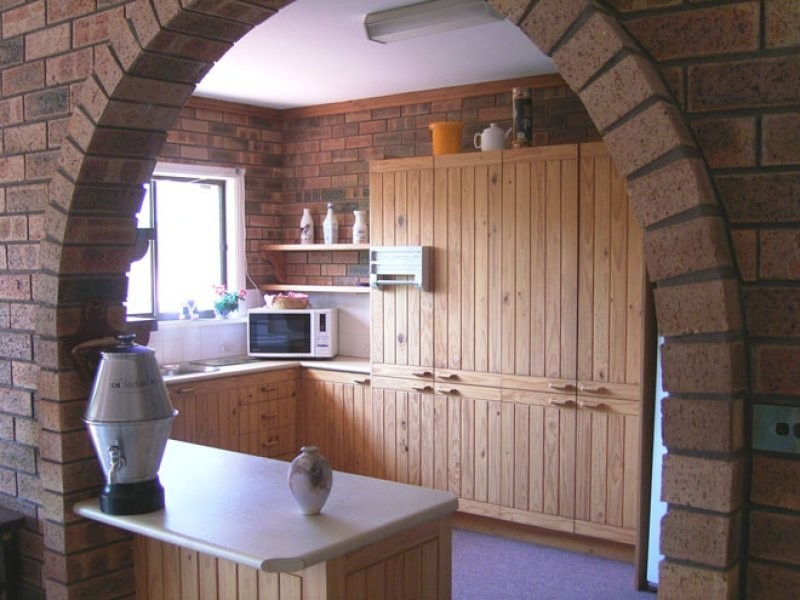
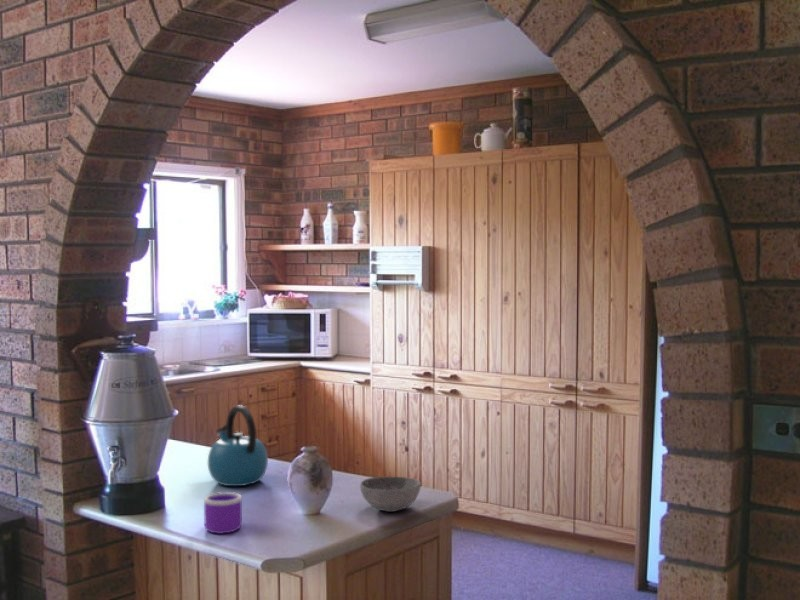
+ mug (221, 512)
+ kettle (236, 442)
+ bowl (390, 495)
